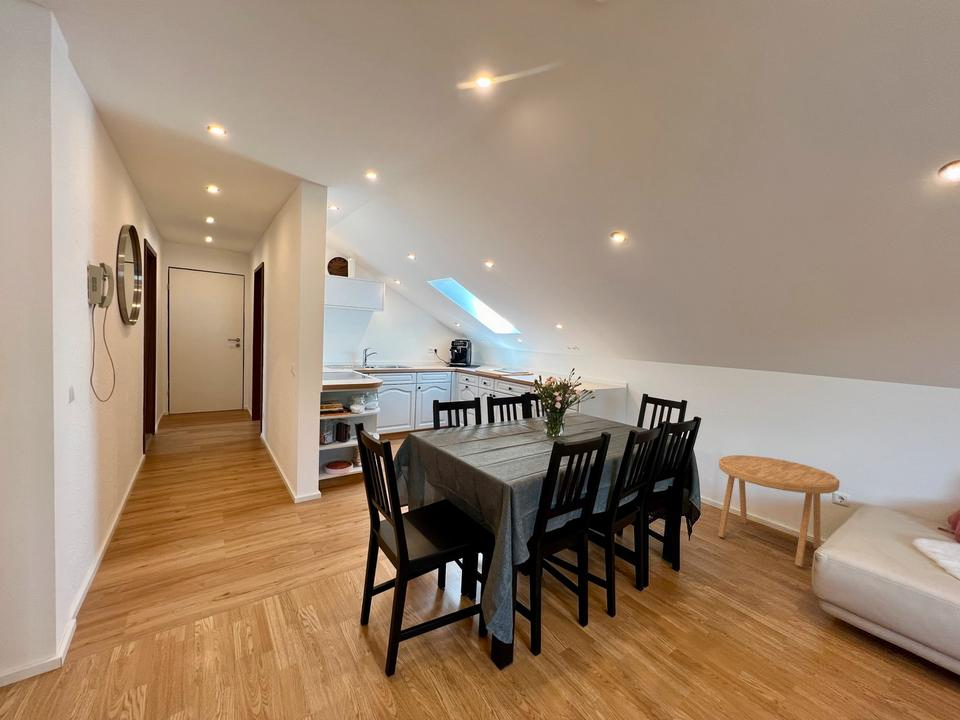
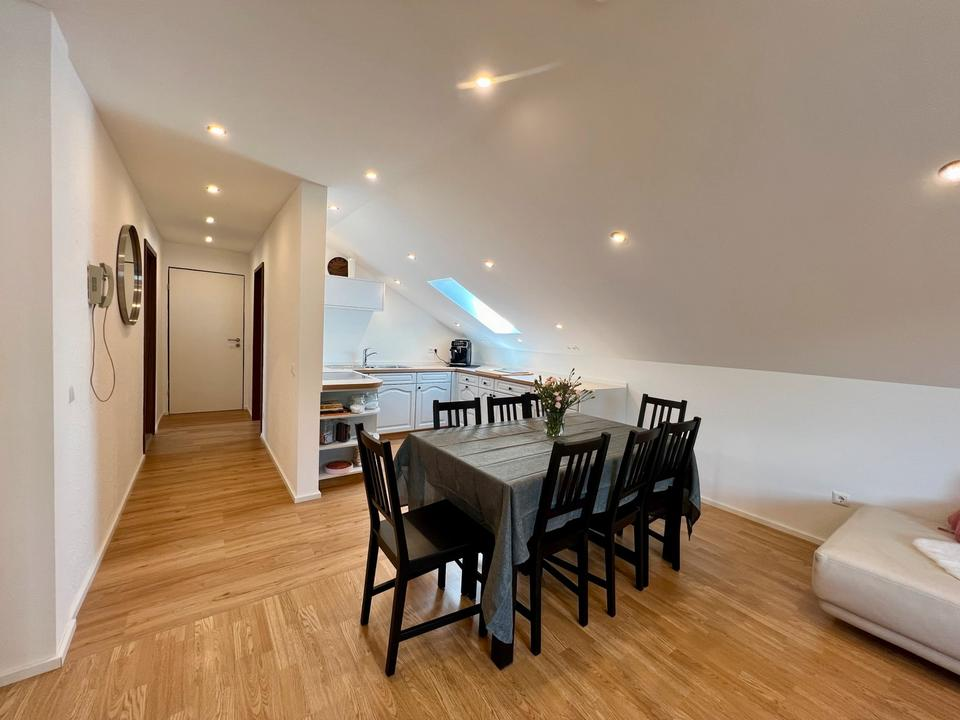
- side table (774, 488)
